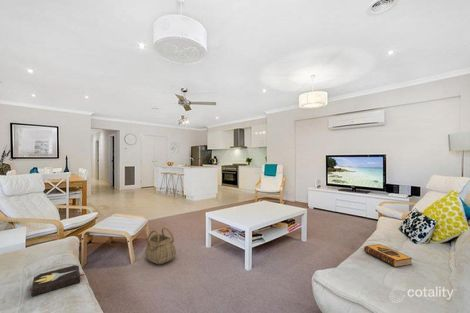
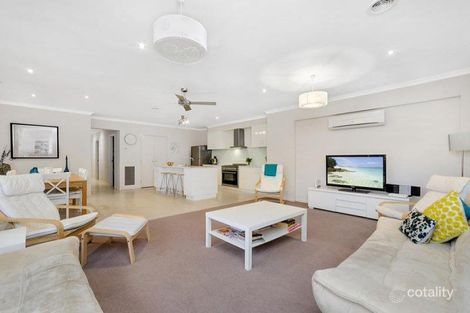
- hardback book (57, 278)
- basket (160, 244)
- hardback book (386, 254)
